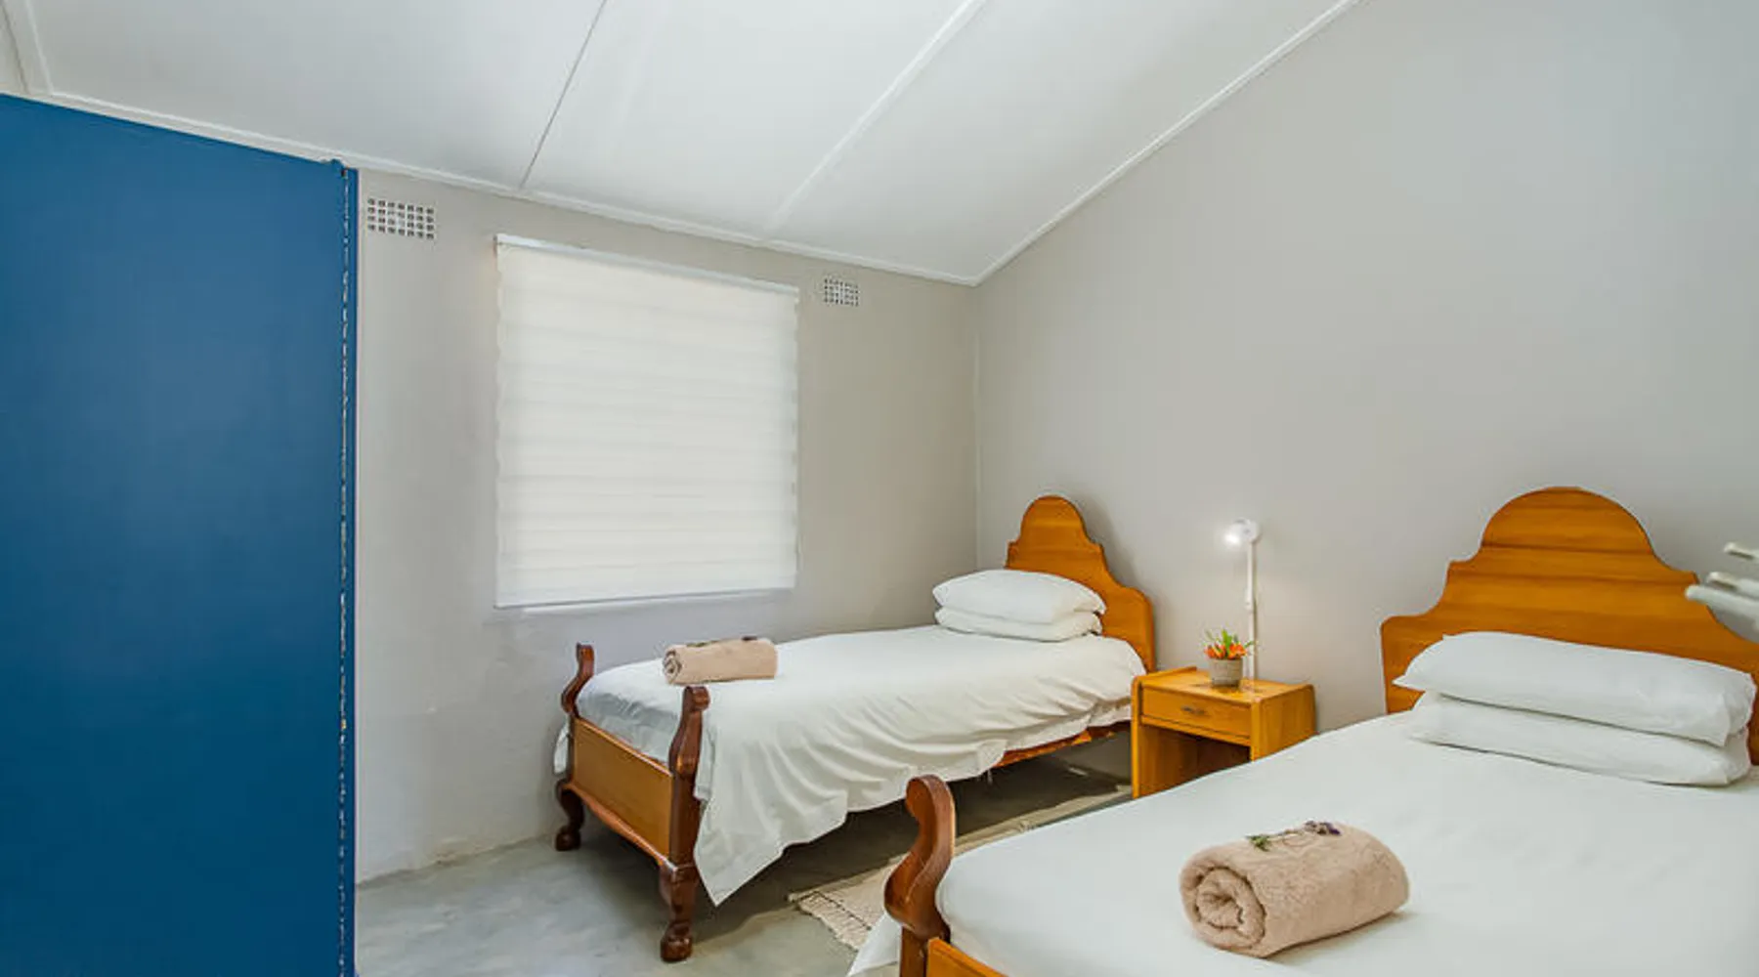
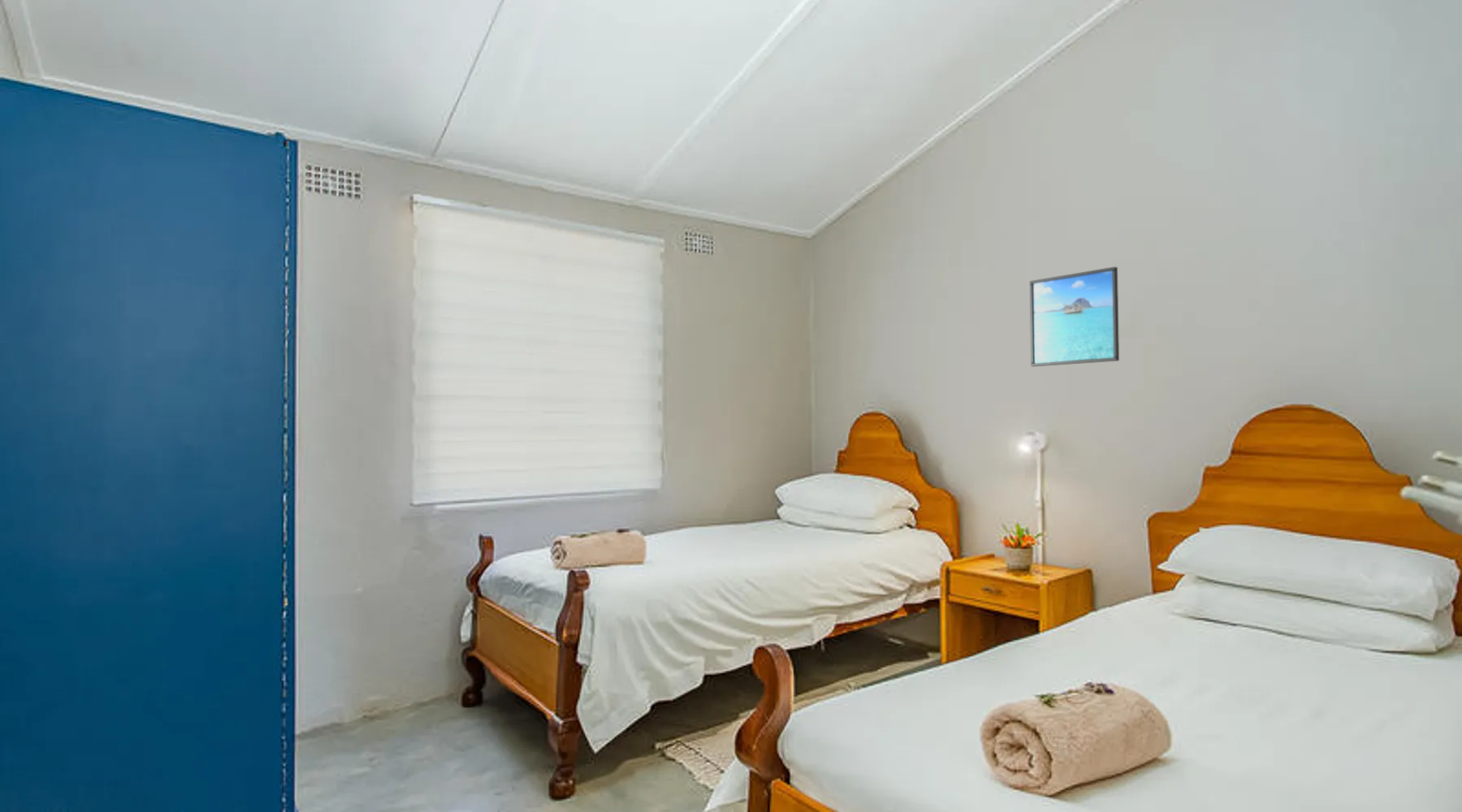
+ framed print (1072, 318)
